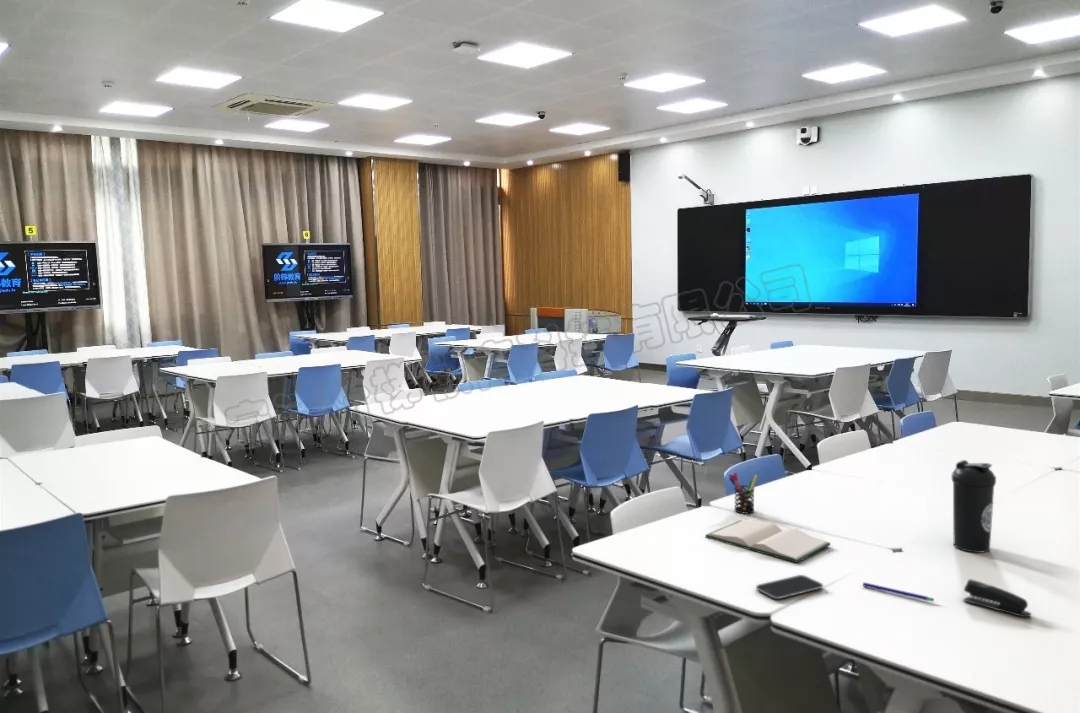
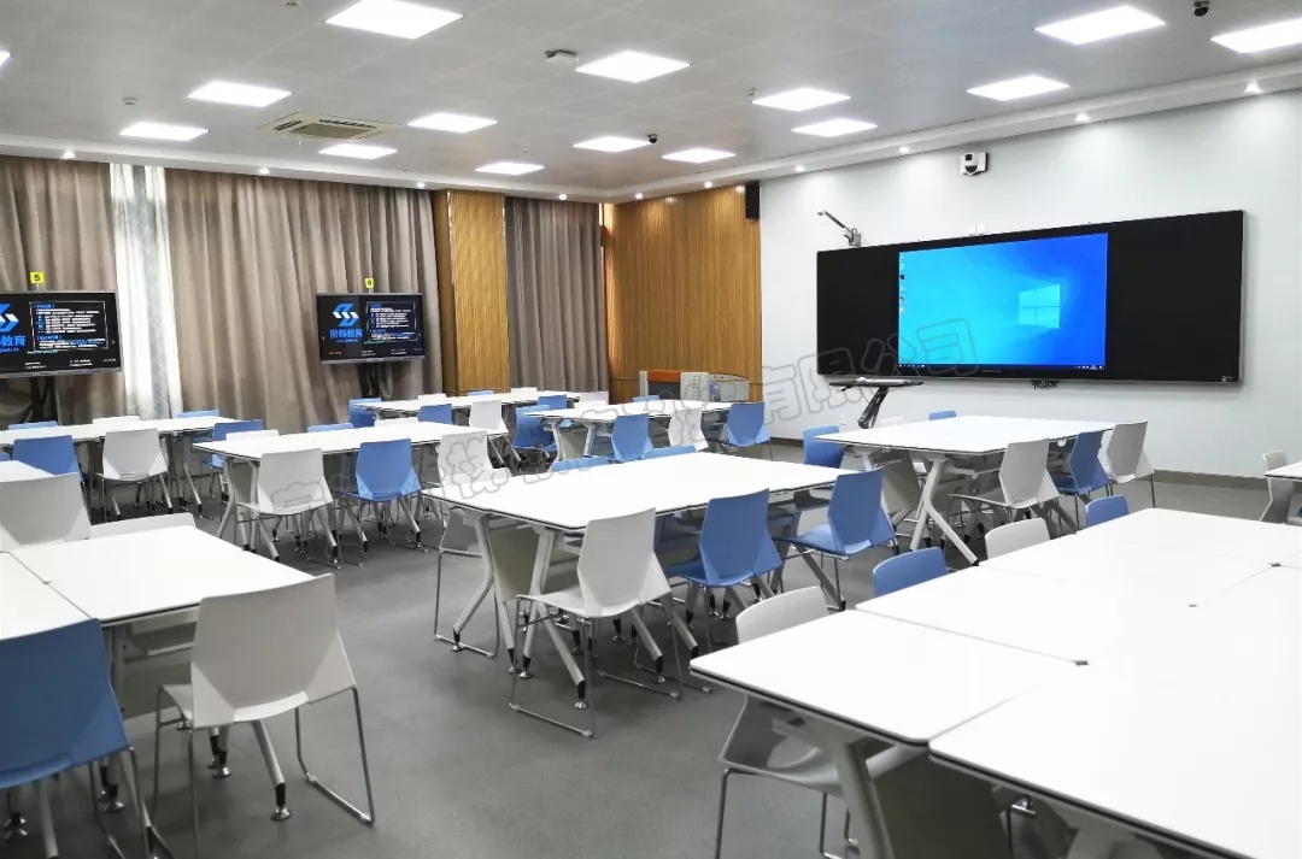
- pen (897, 591)
- water bottle (972, 505)
- smartphone (789, 586)
- pen holder (744, 491)
- hardback book (766, 536)
- stapler (996, 597)
